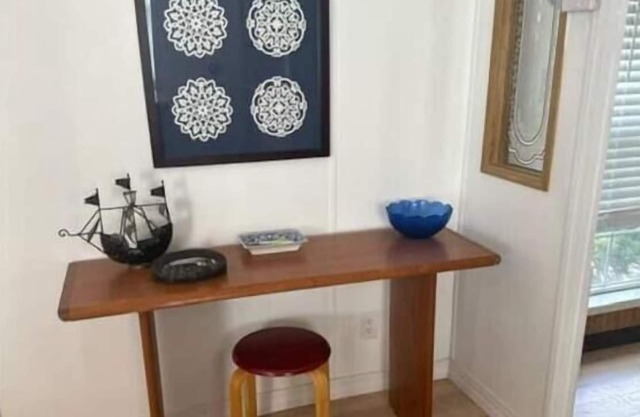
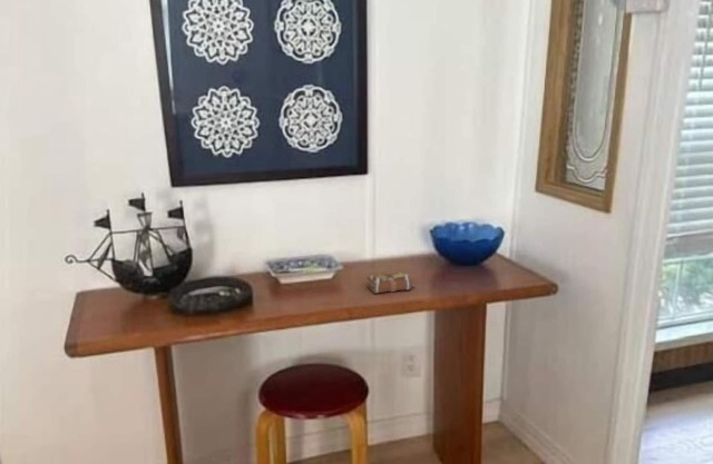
+ decorative book (390, 280)
